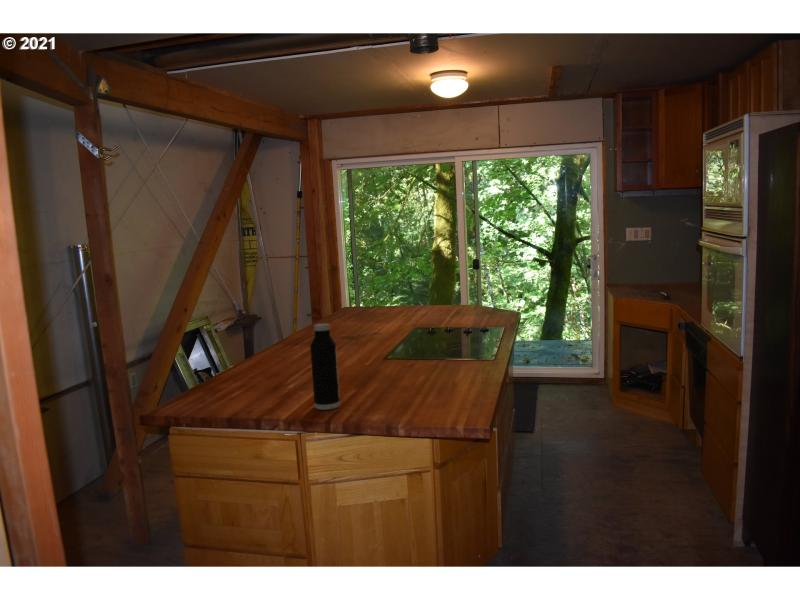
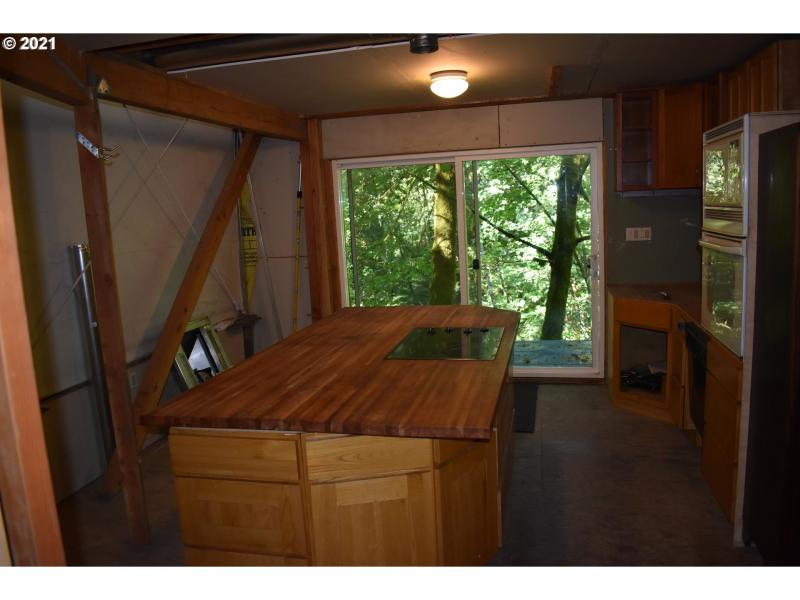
- water bottle (324, 365)
